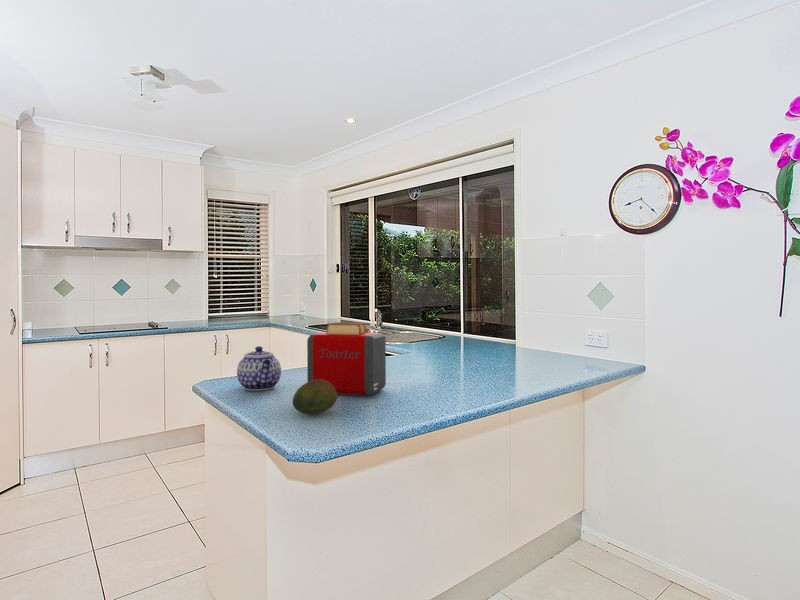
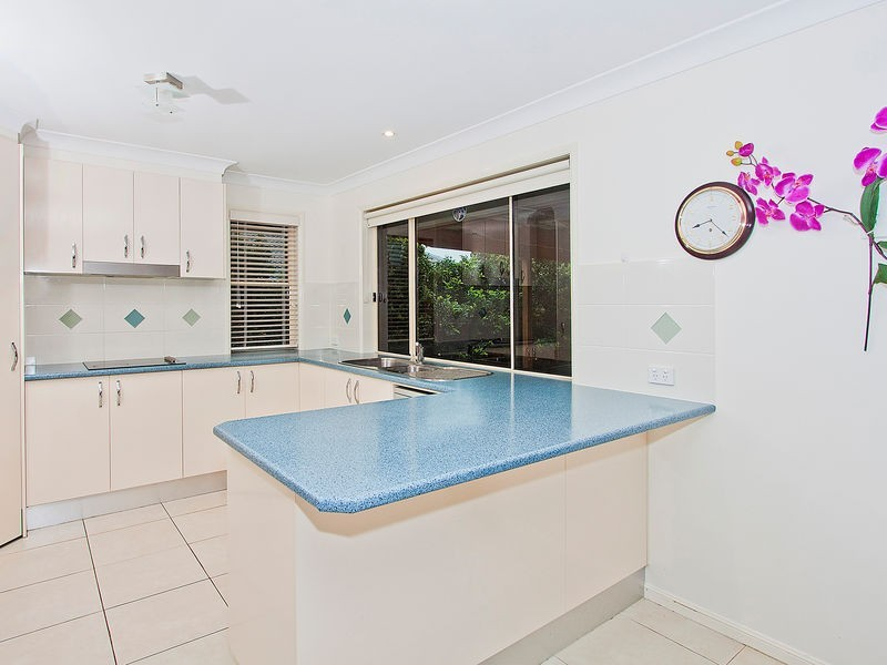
- teapot (259, 367)
- fruit (314, 396)
- toaster (346, 356)
